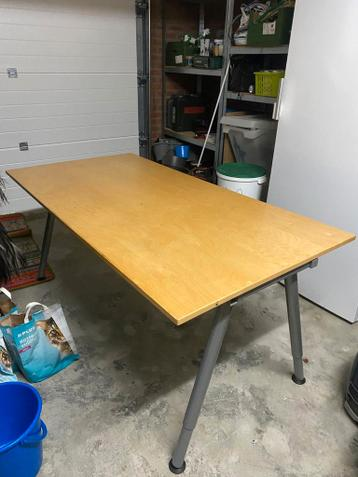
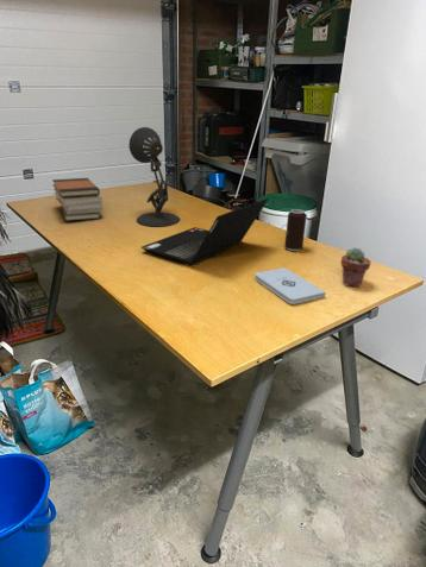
+ book stack (77, 199)
+ laptop computer (203, 229)
+ desk lamp (156, 176)
+ potted succulent (355, 265)
+ beverage can (295, 229)
+ notepad (287, 284)
